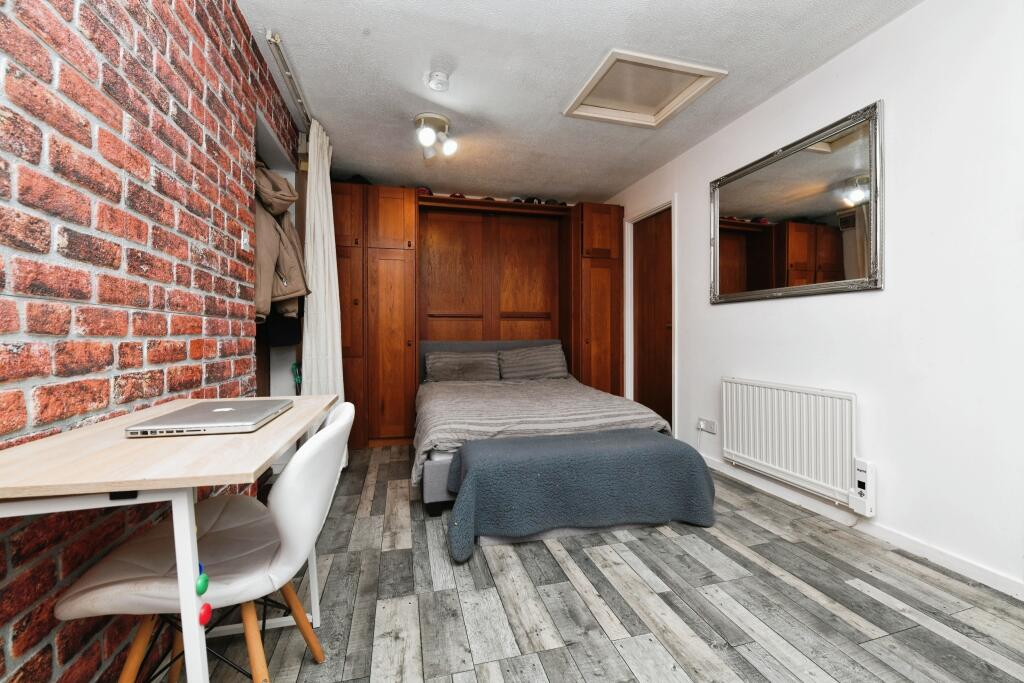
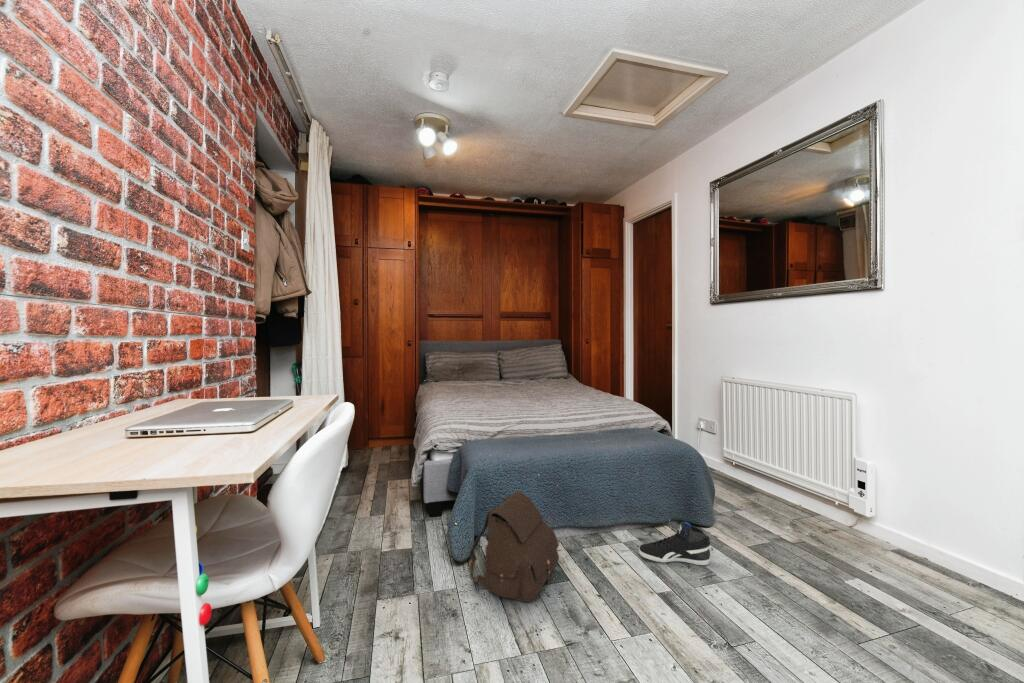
+ satchel (513, 540)
+ sneaker (673, 539)
